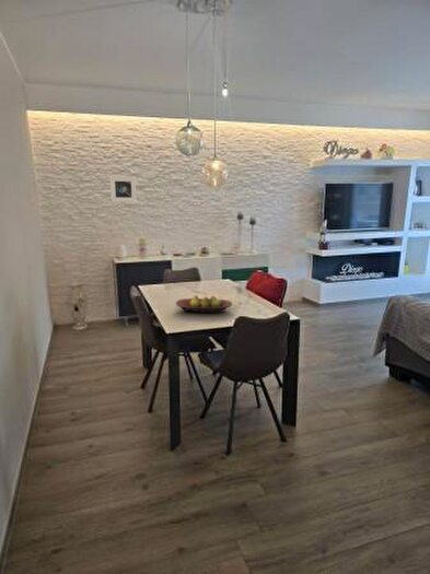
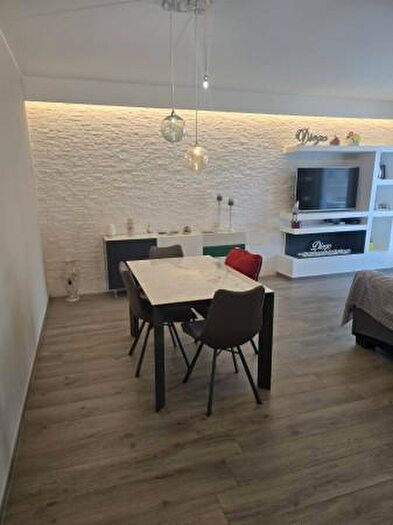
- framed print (123, 189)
- fruit bowl (204, 303)
